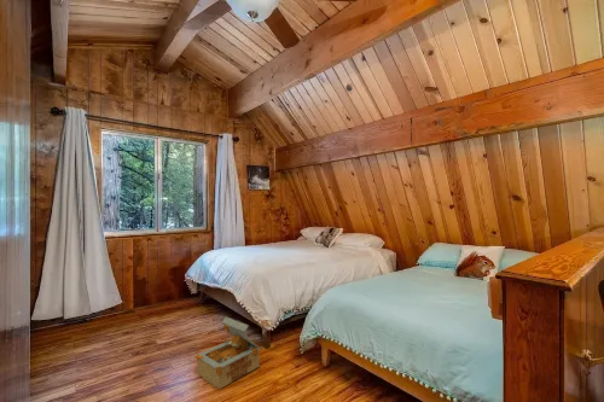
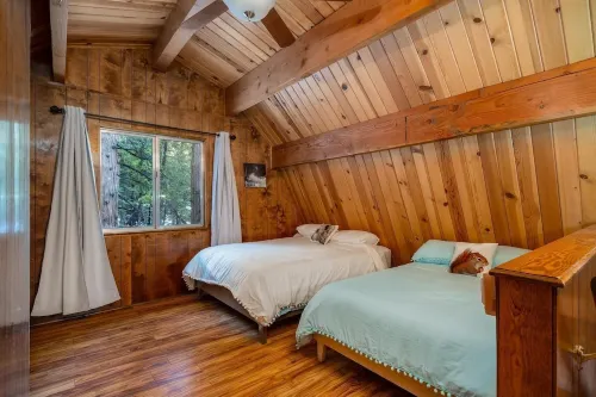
- cardboard box (227, 346)
